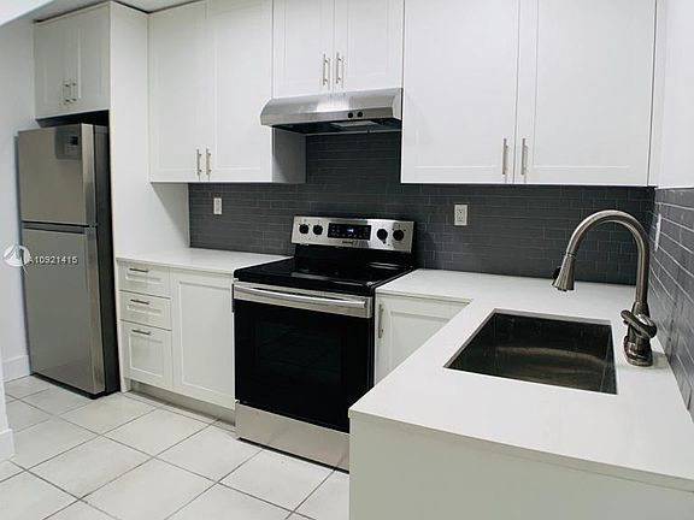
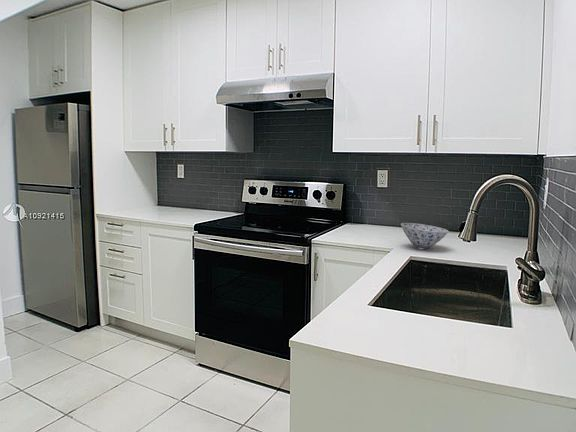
+ bowl (424, 236)
